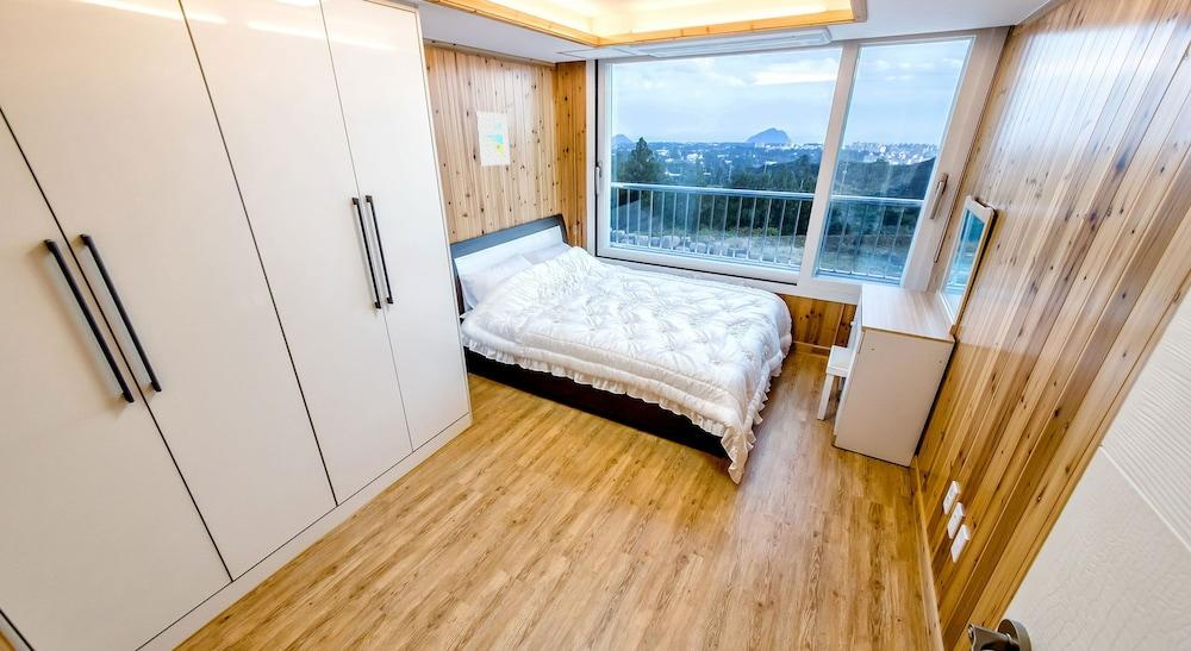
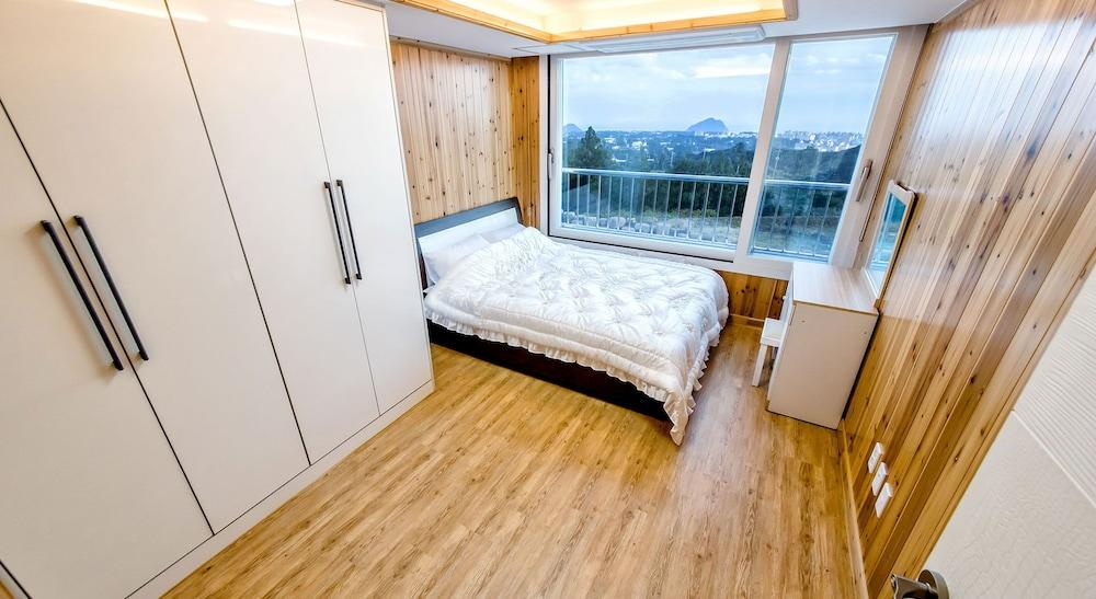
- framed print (493, 139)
